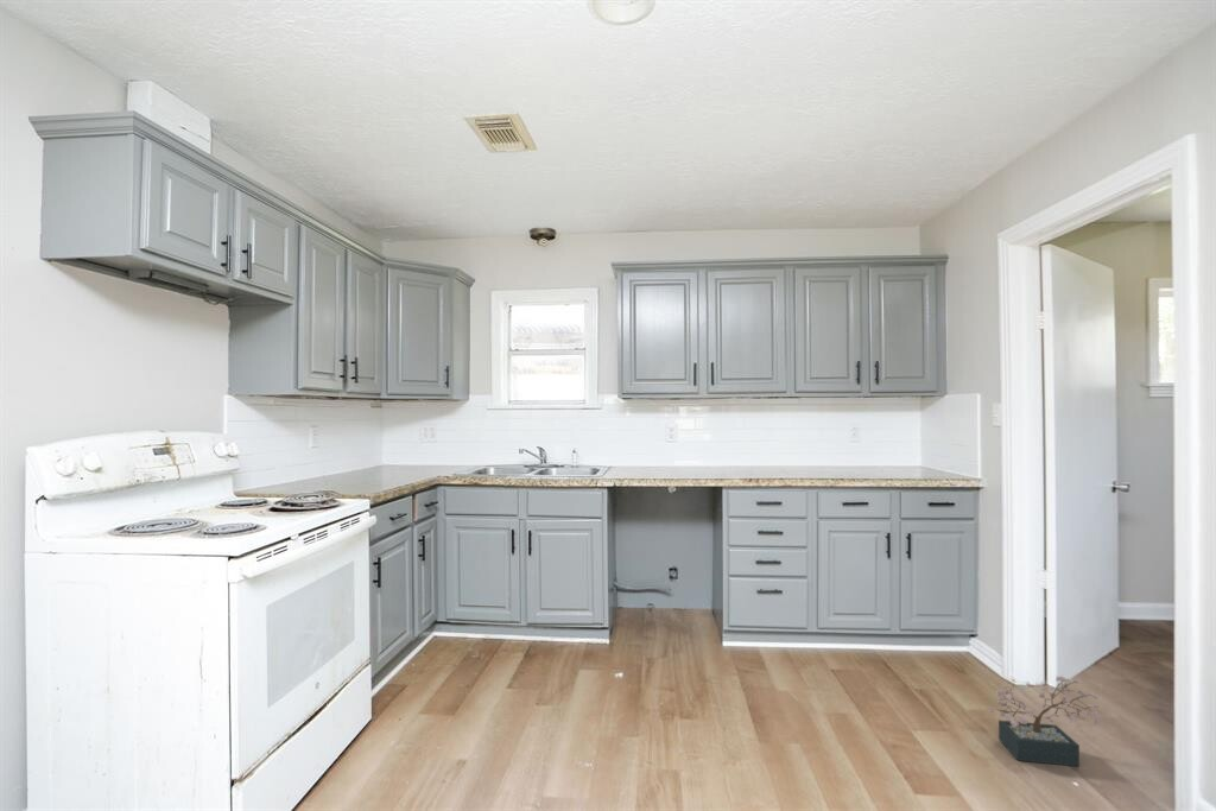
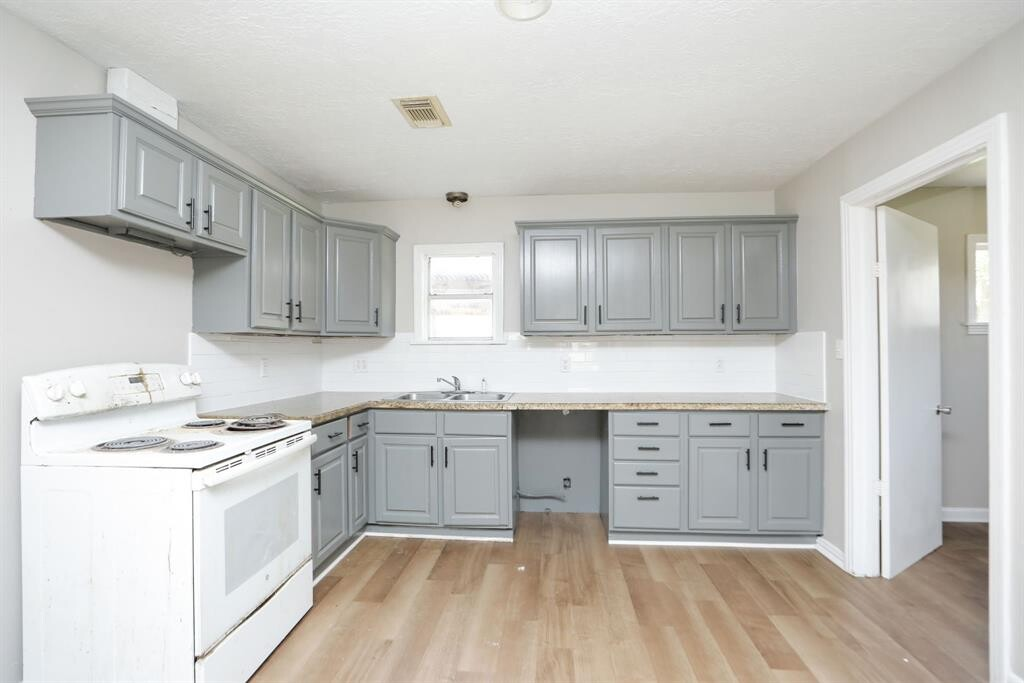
- decorative plant (1040, 712)
